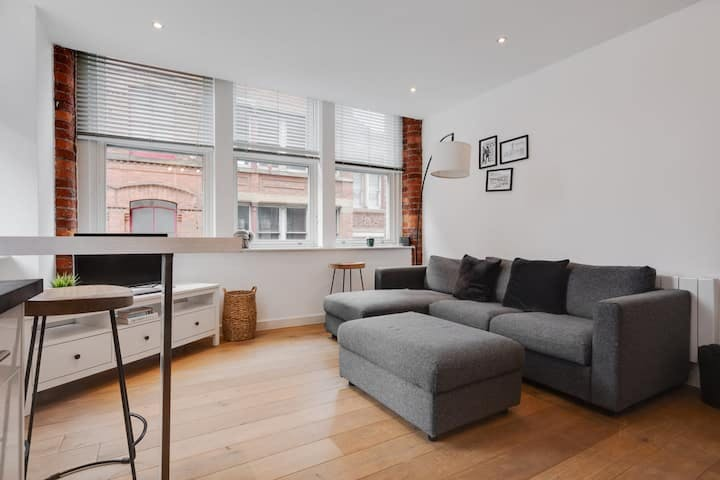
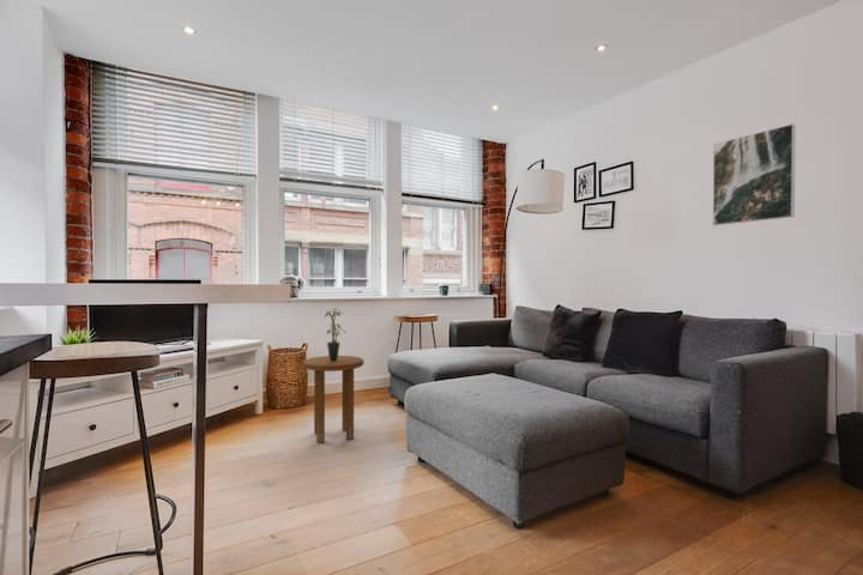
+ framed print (750, 177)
+ potted plant (333, 333)
+ side table (343, 397)
